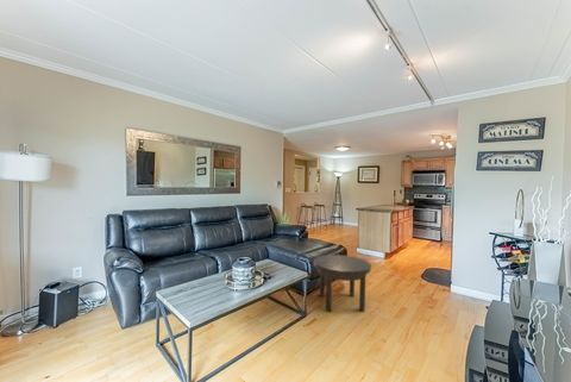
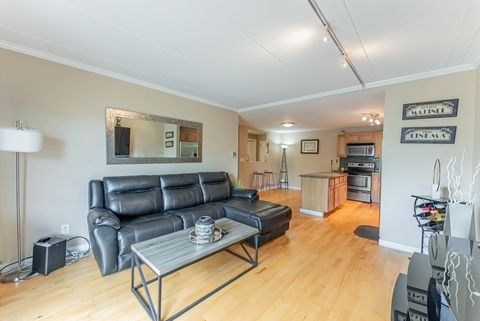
- side table (341, 280)
